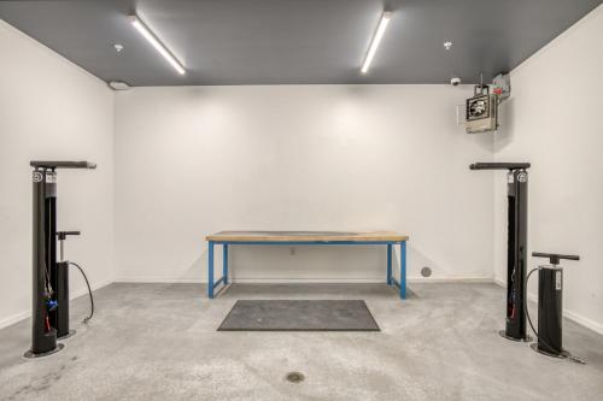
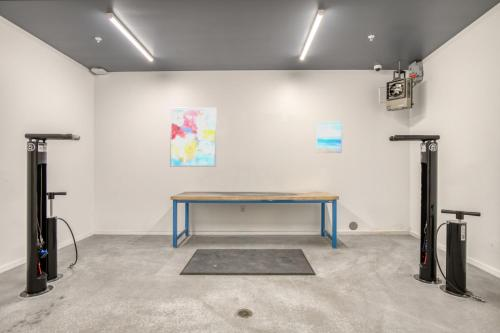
+ wall art (193, 137)
+ wall art (328, 137)
